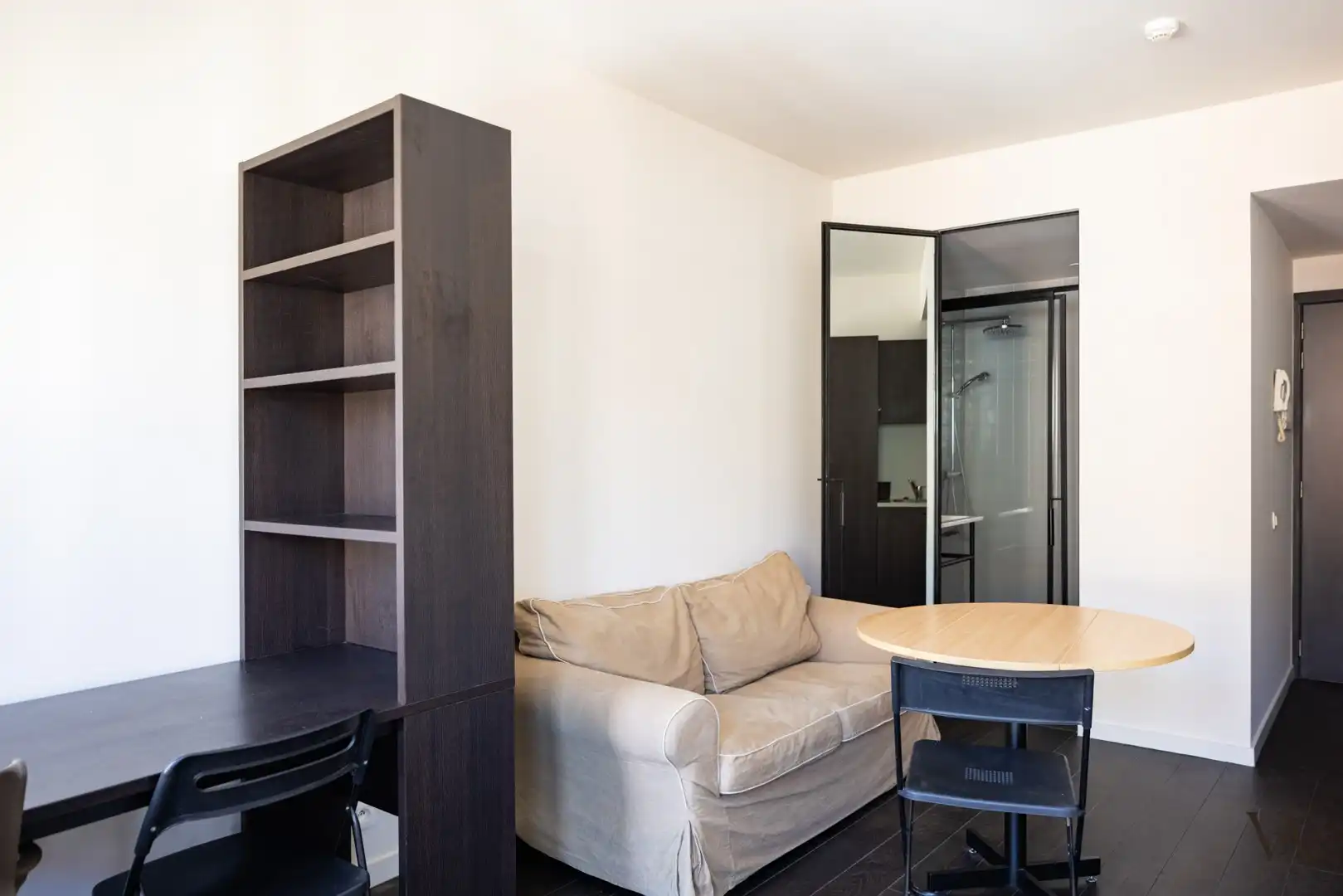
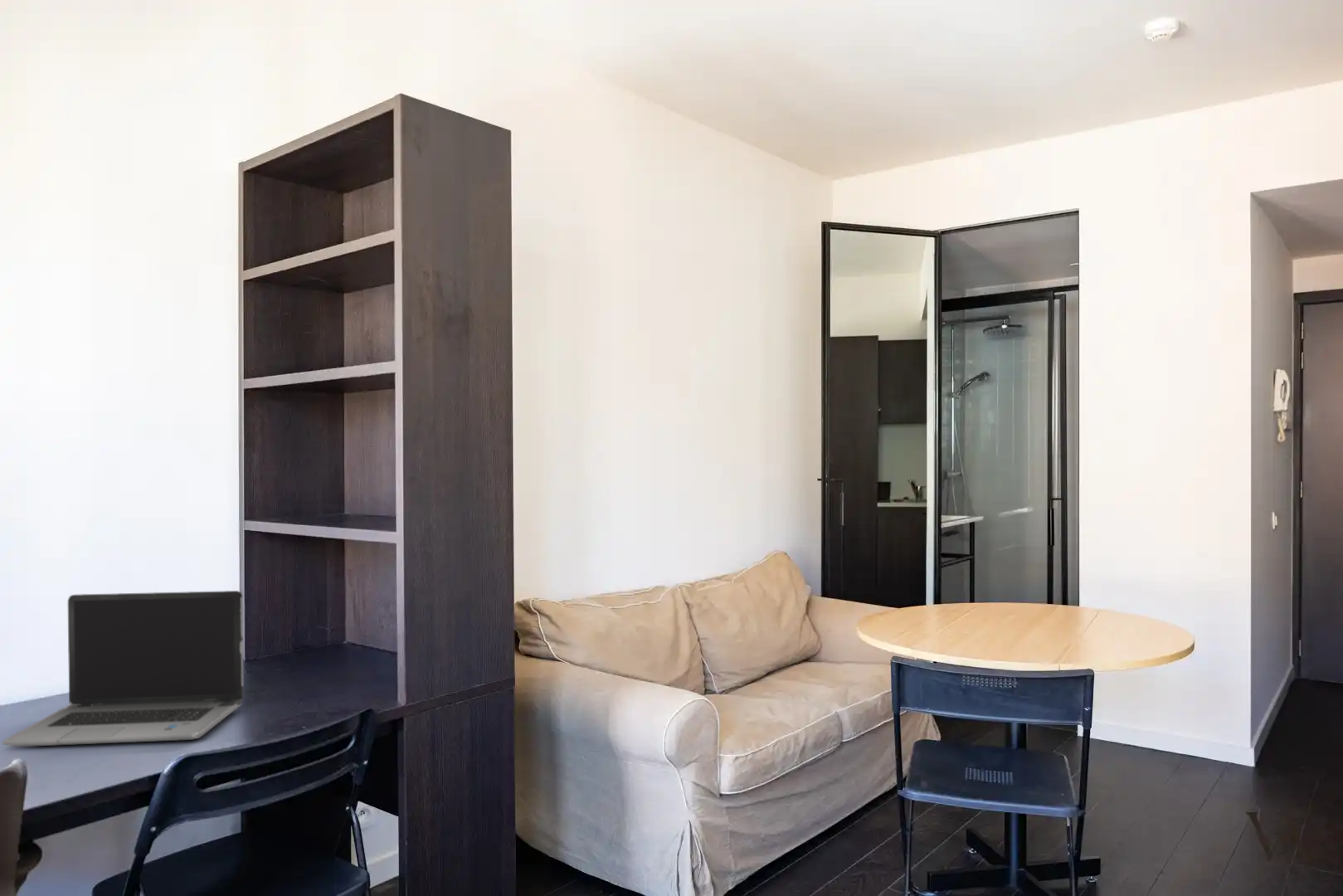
+ laptop computer (130, 665)
